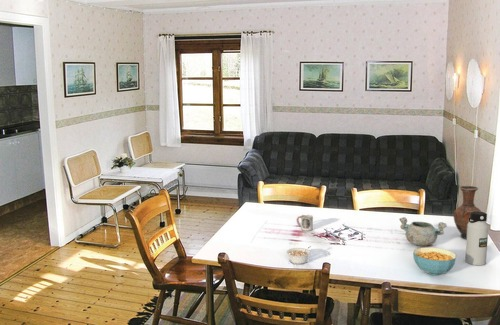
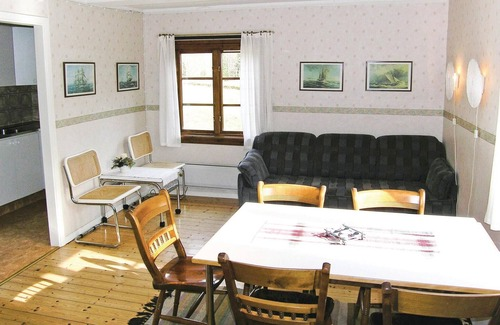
- decorative bowl (422, 231)
- cup (304, 222)
- legume (298, 255)
- water bottle (477, 237)
- vase (468, 212)
- cereal bowl (434, 263)
